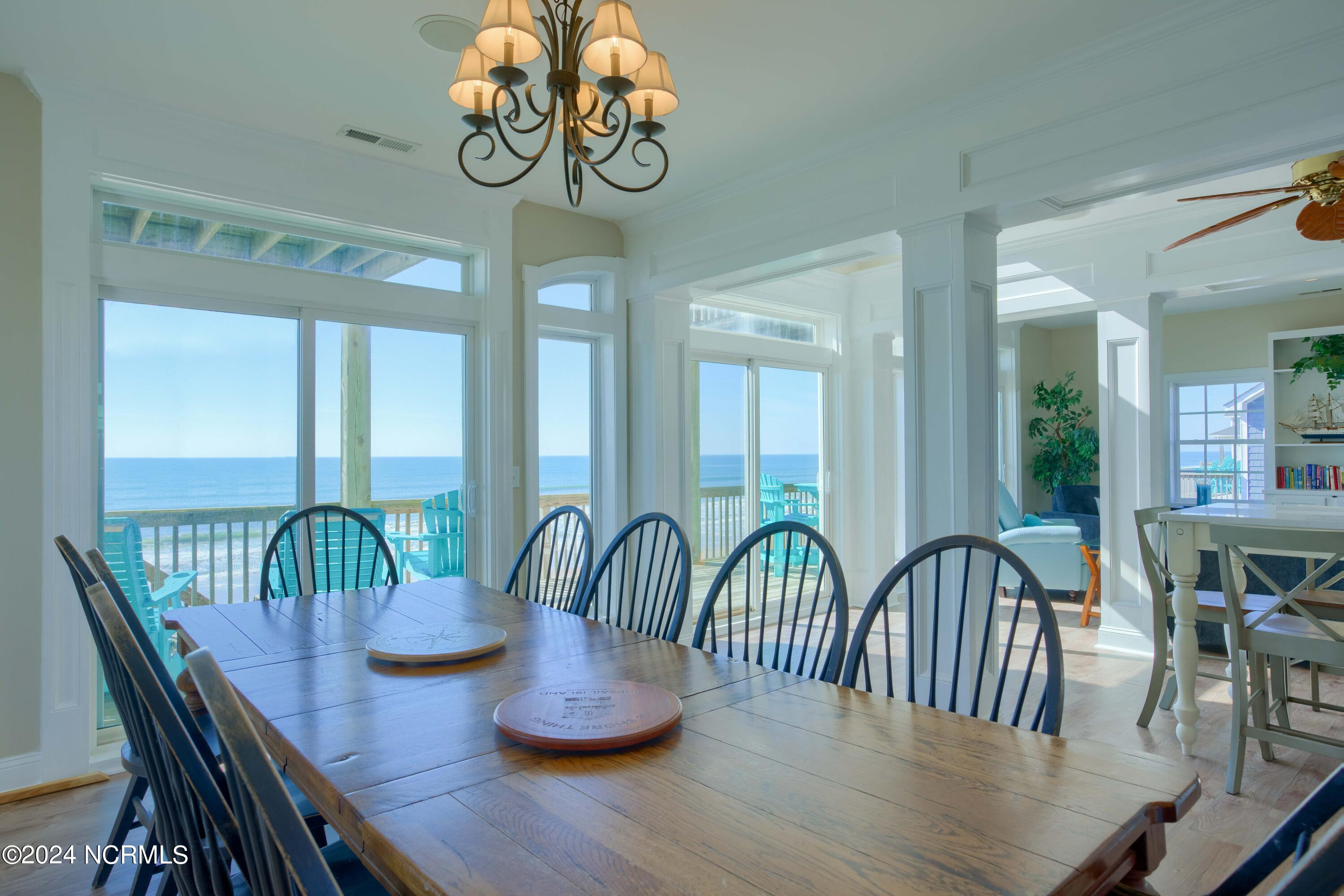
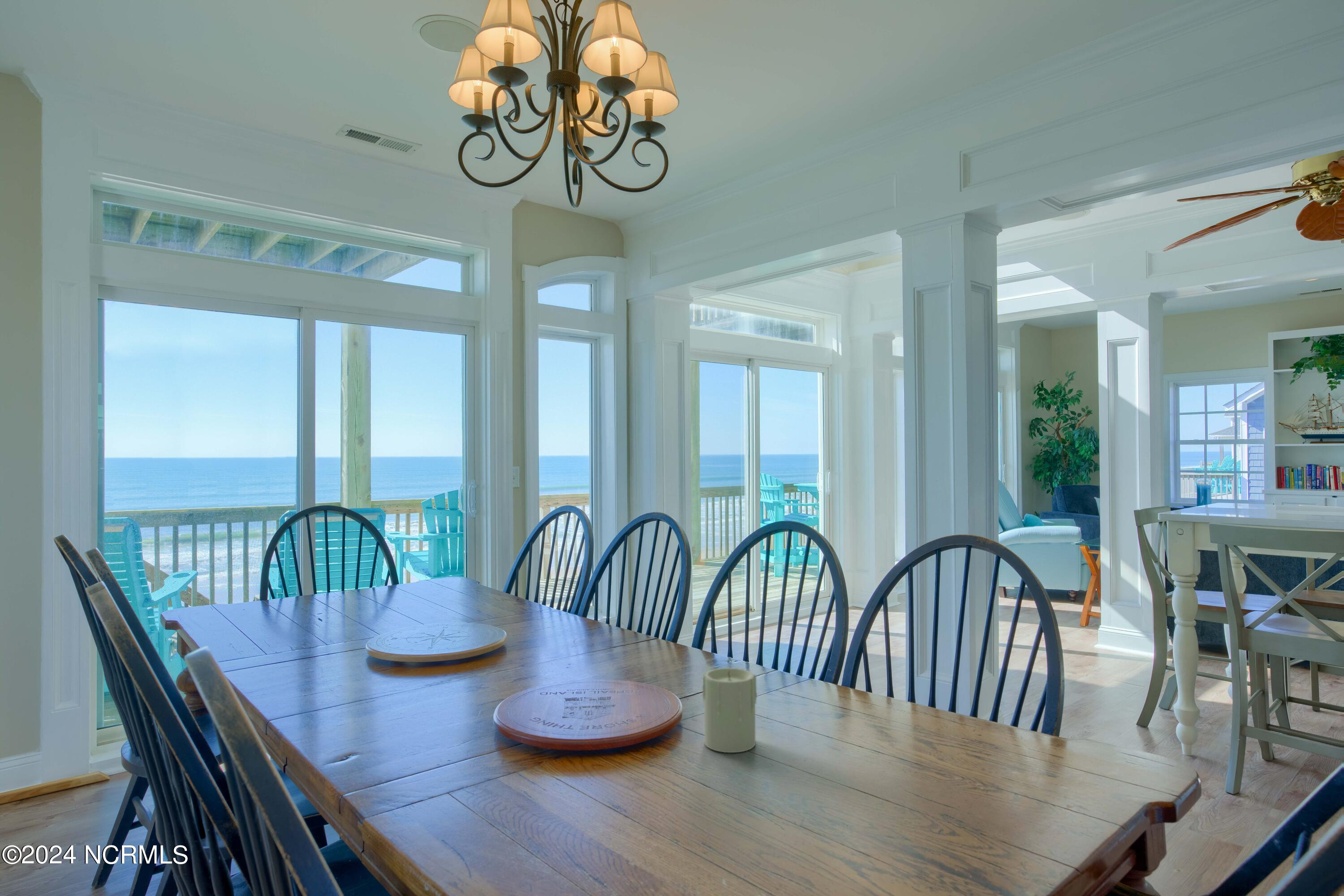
+ candle (729, 706)
